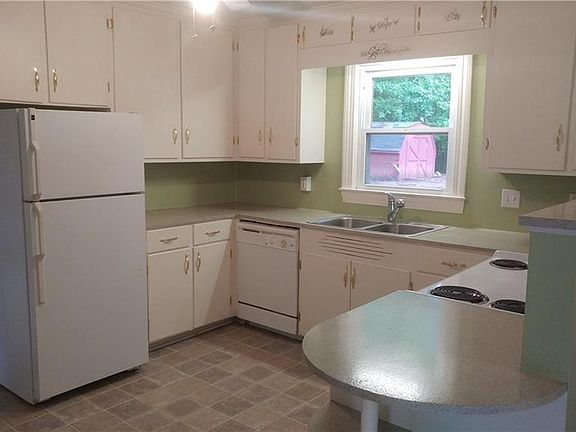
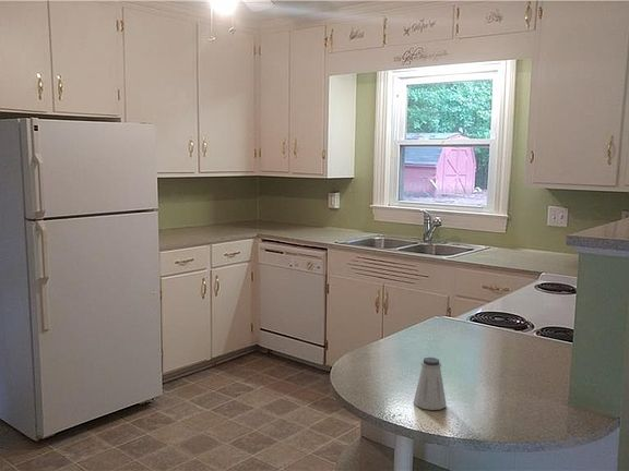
+ saltshaker (430, 382)
